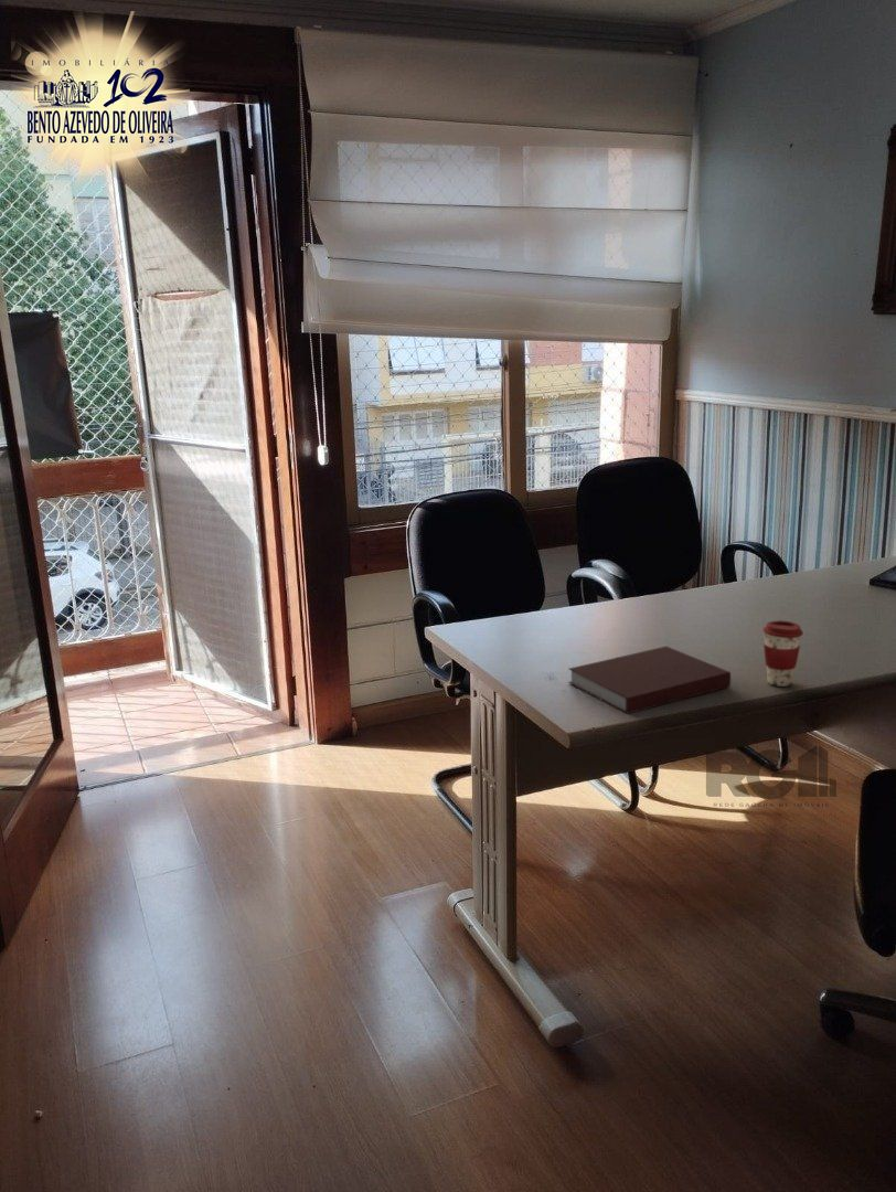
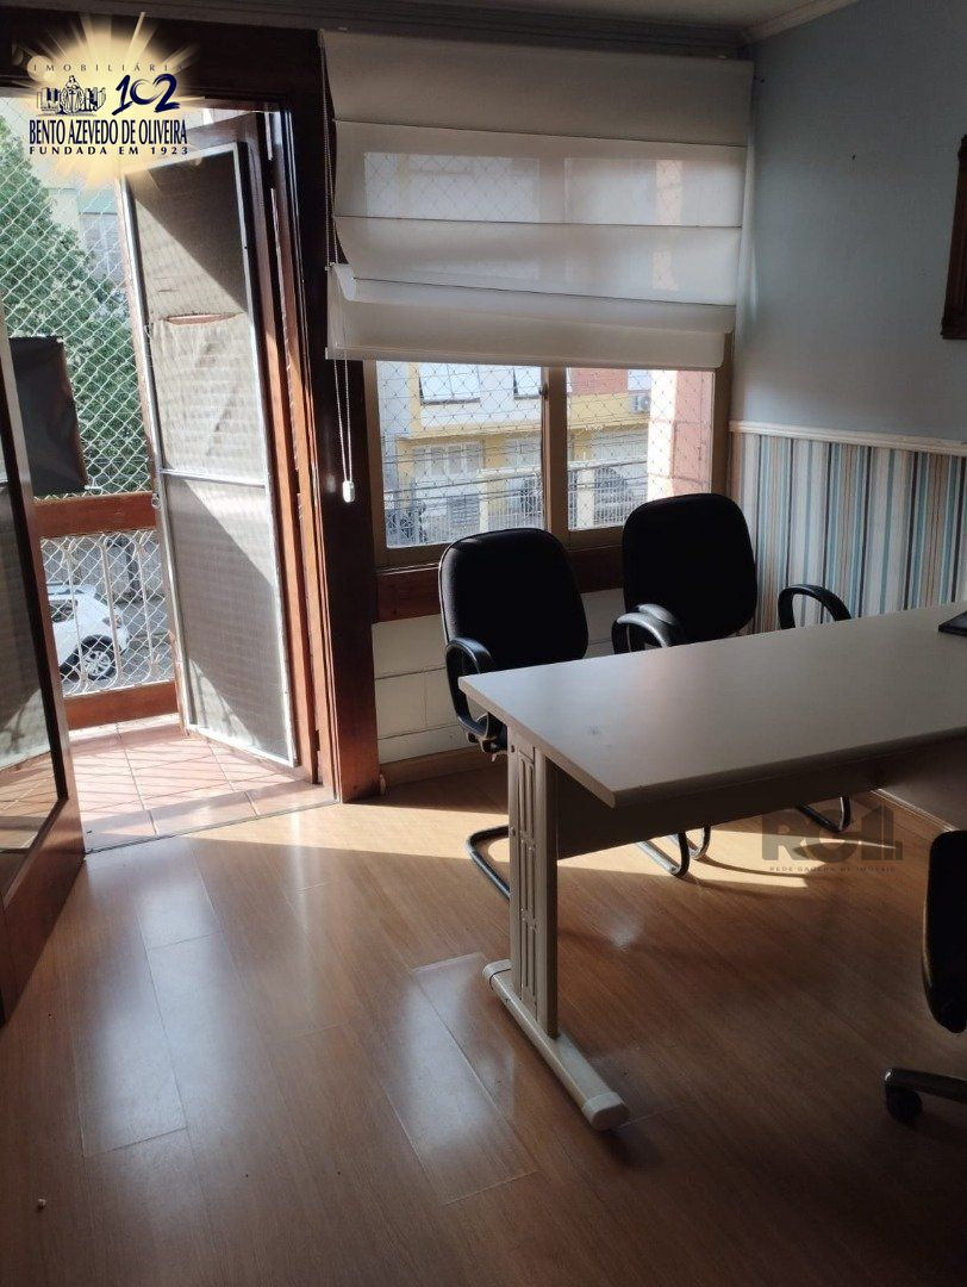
- coffee cup (781, 653)
- notebook (648, 678)
